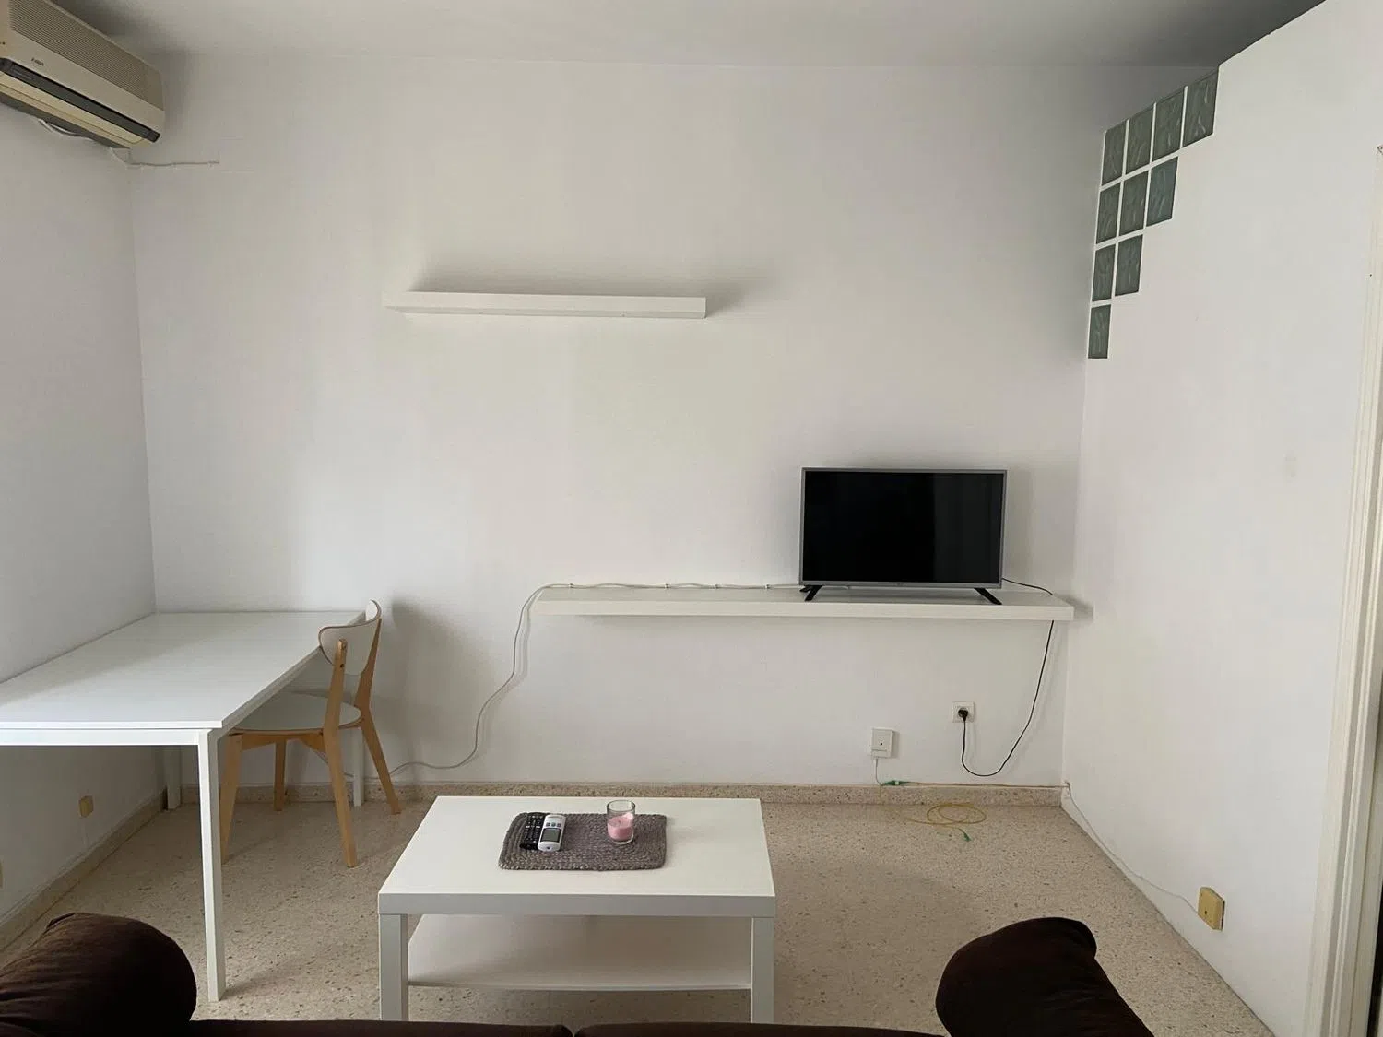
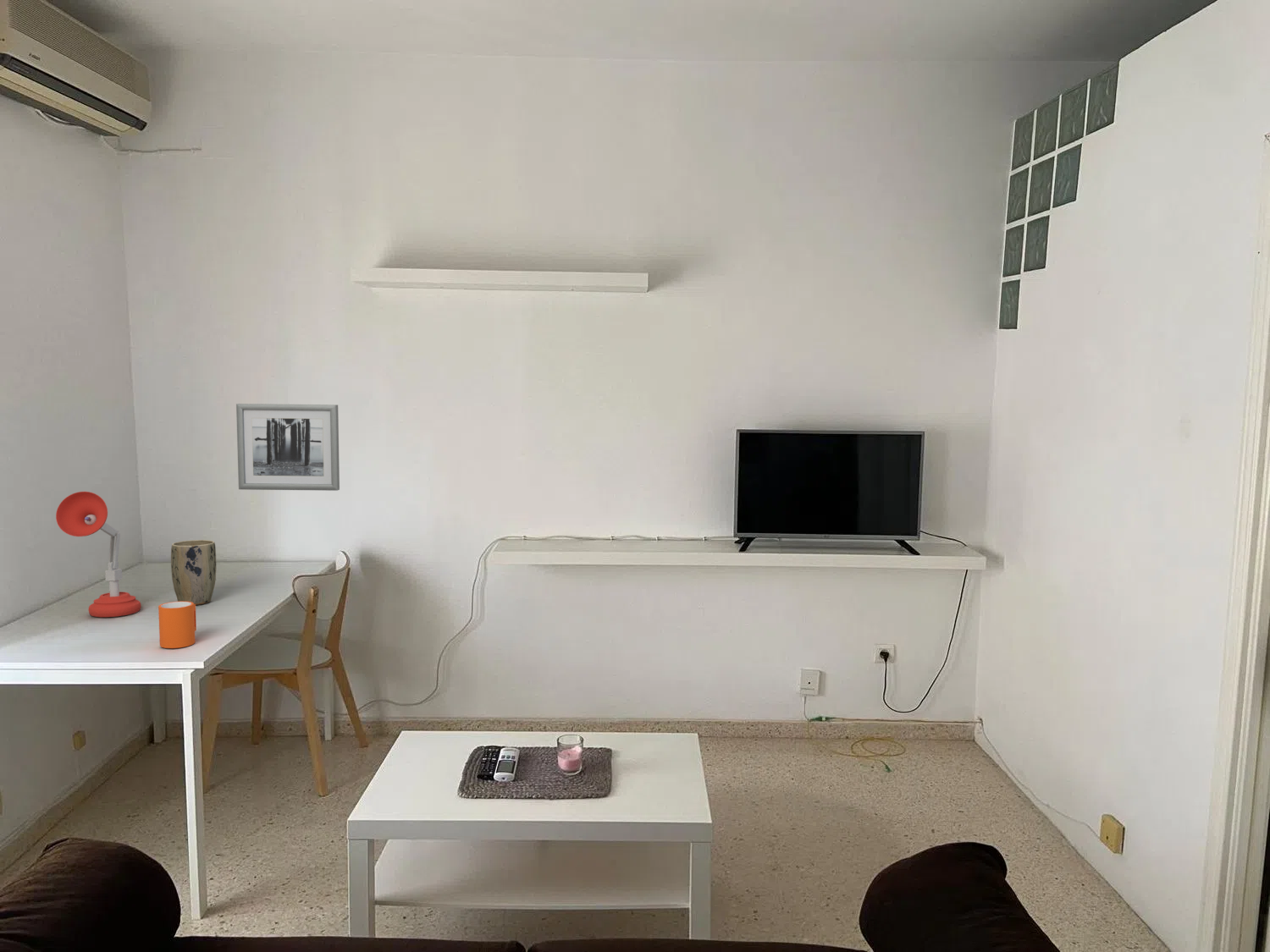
+ wall art (288, 447)
+ plant pot (194, 572)
+ desk lamp (109, 553)
+ mug (177, 623)
